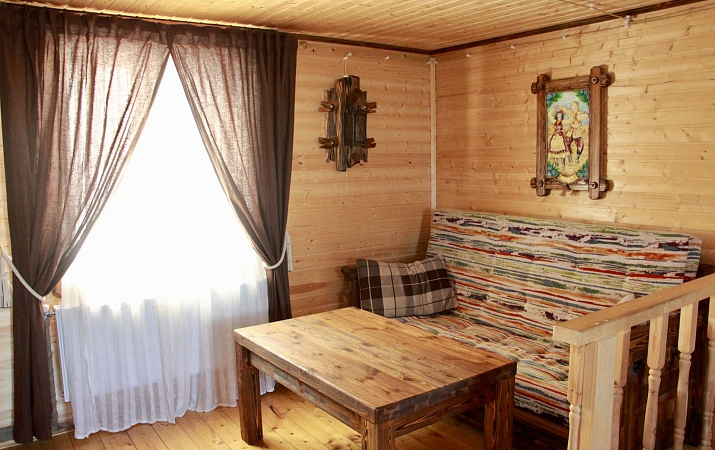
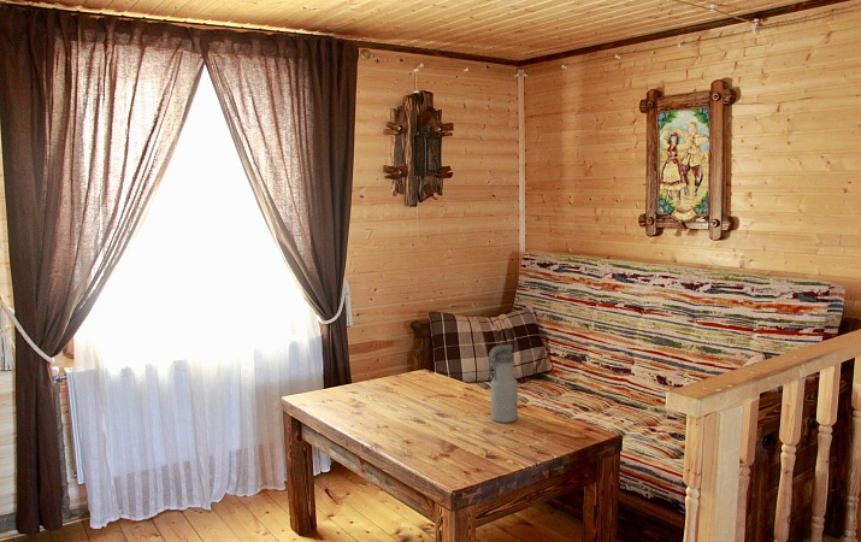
+ water bottle (503, 382)
